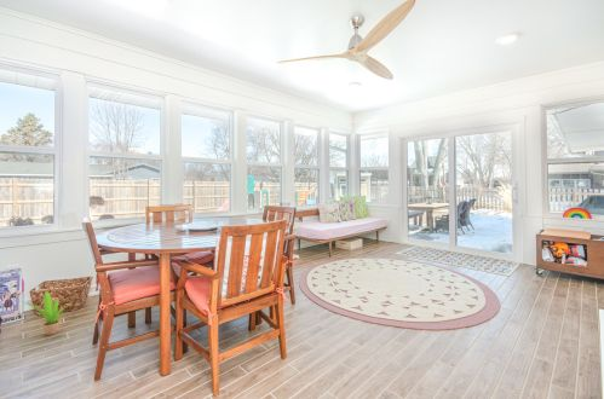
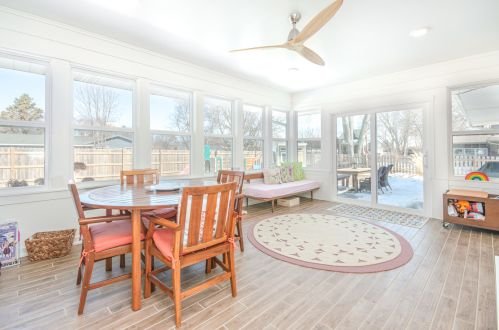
- potted plant (52, 313)
